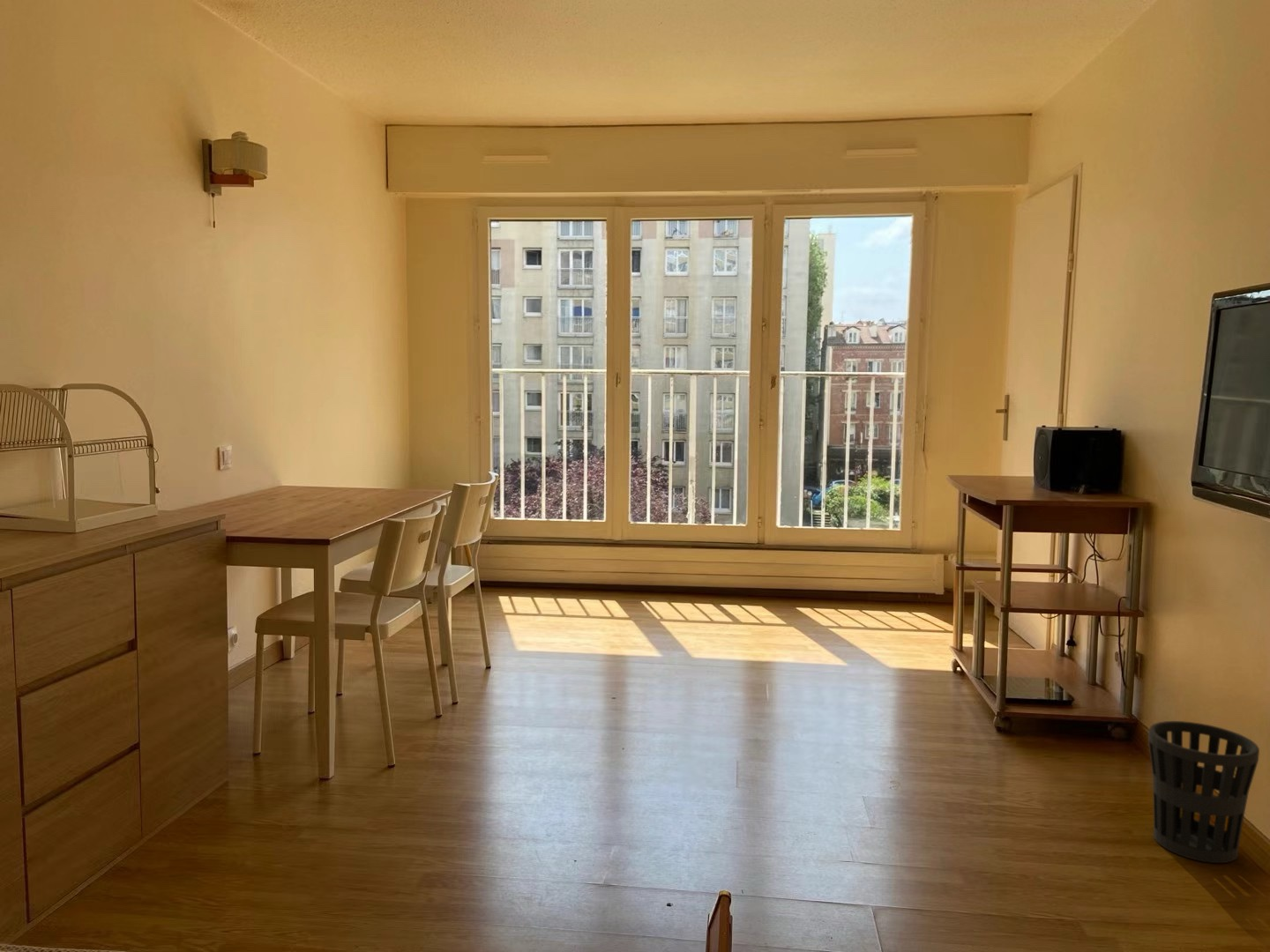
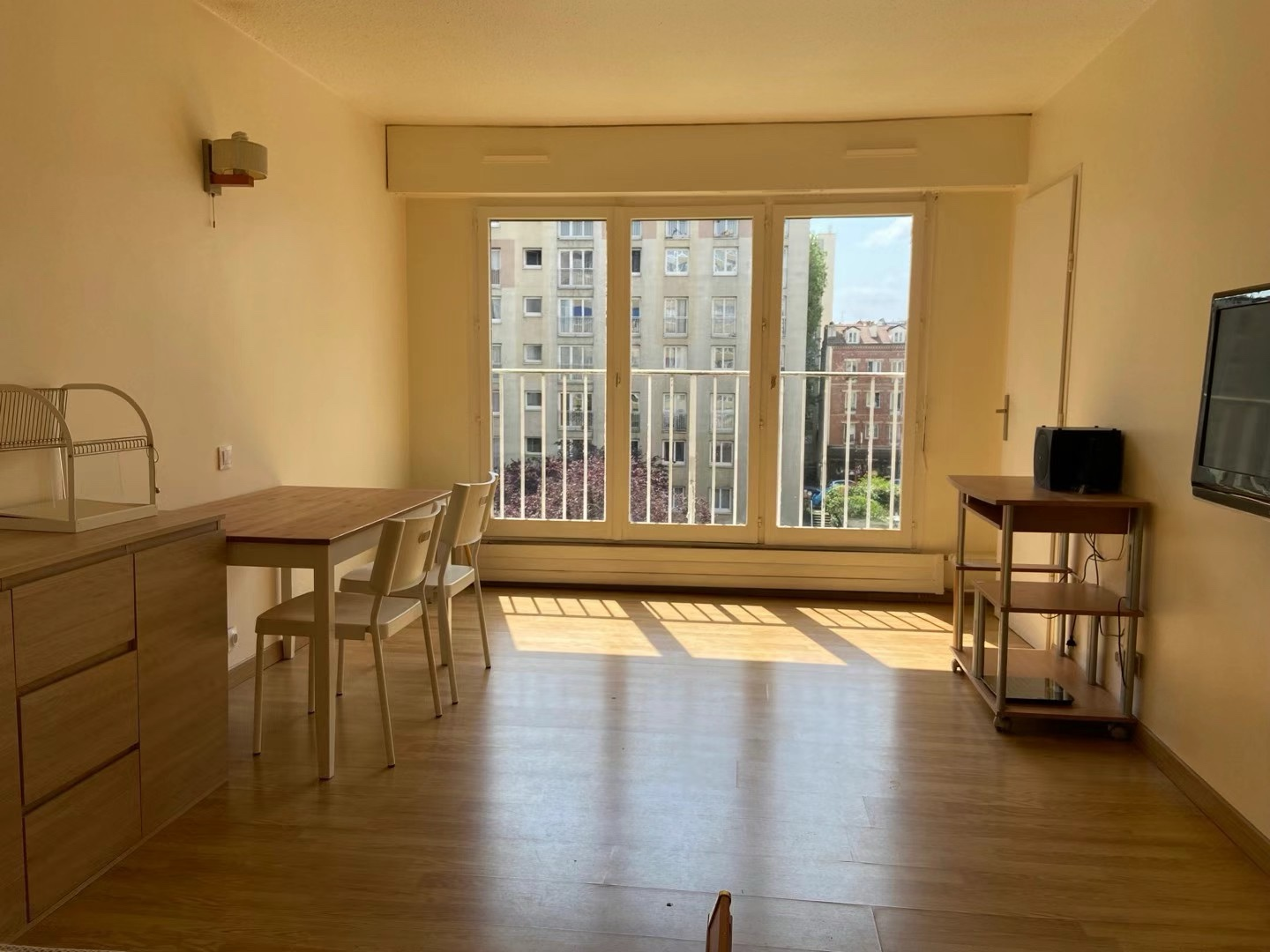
- wastebasket (1197, 792)
